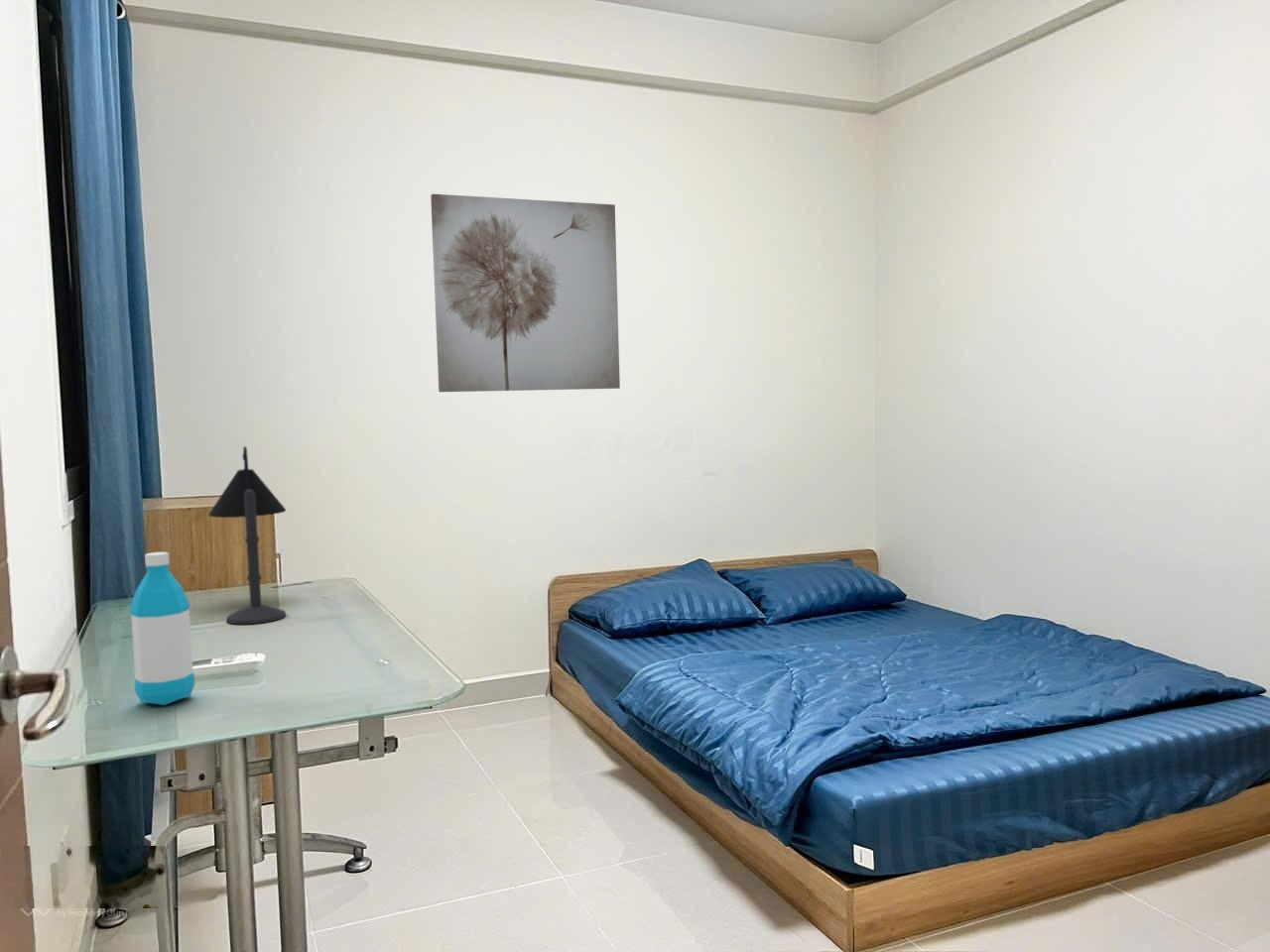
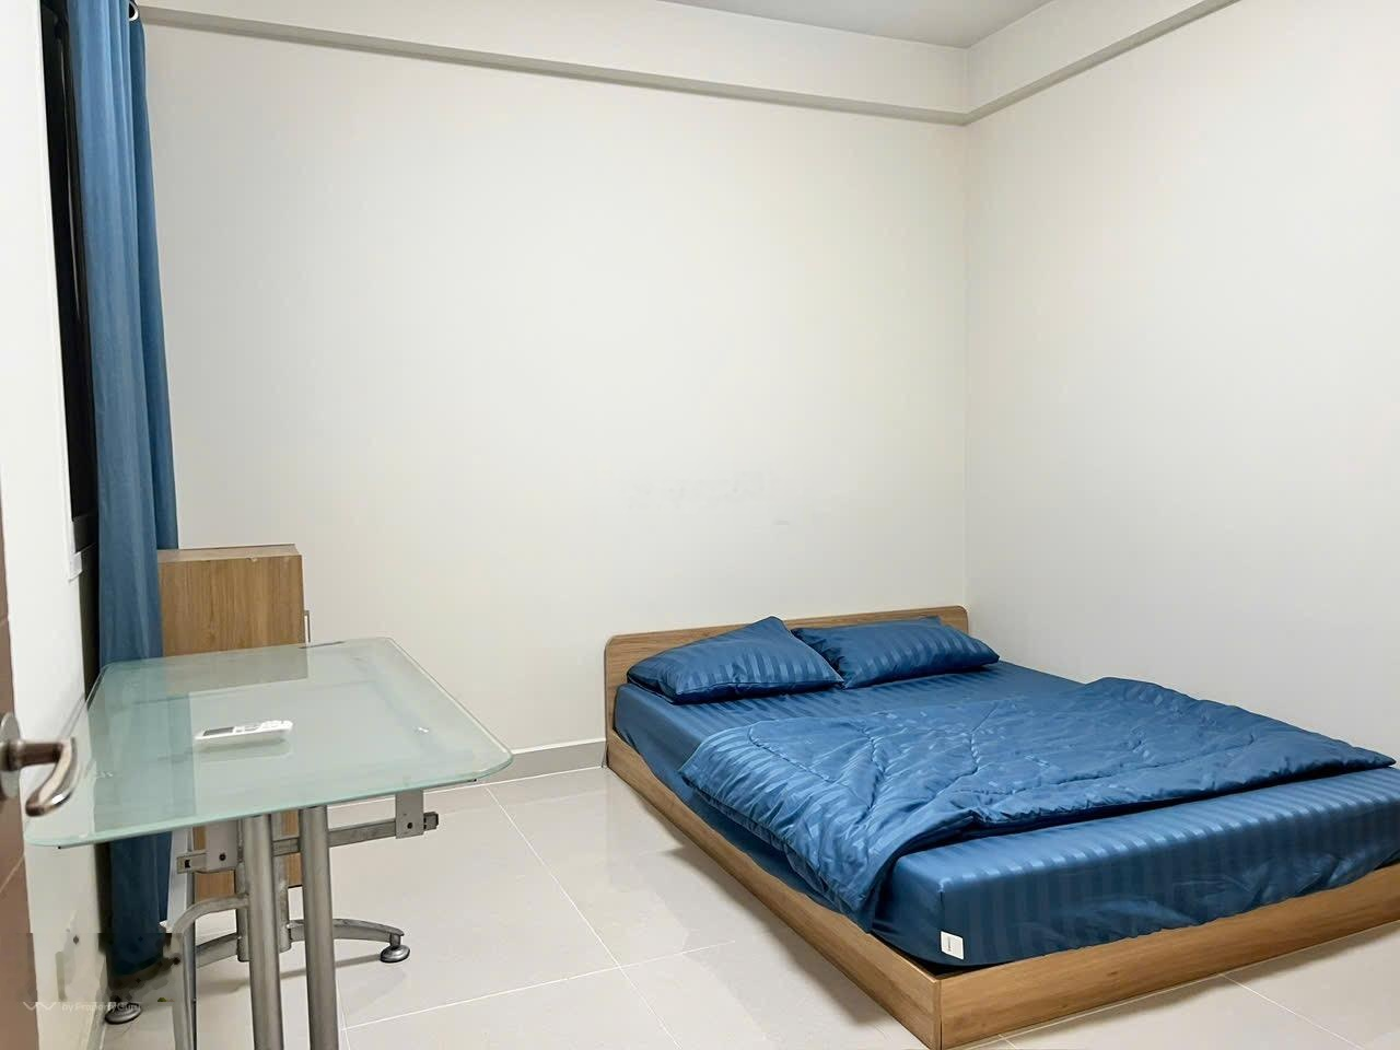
- wall art (529, 296)
- desk lamp (249, 528)
- water bottle (161, 627)
